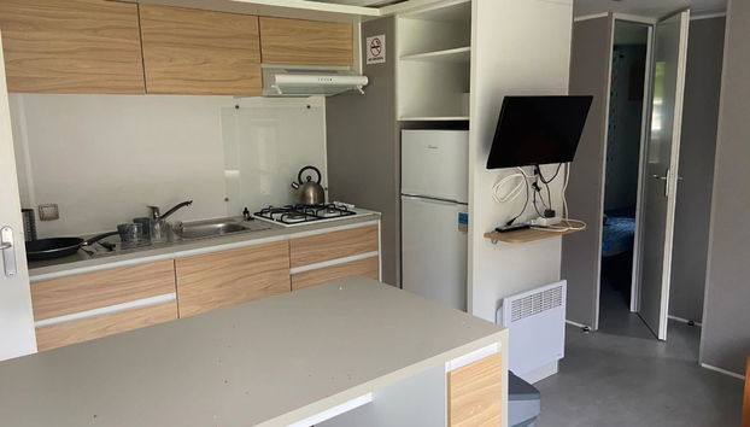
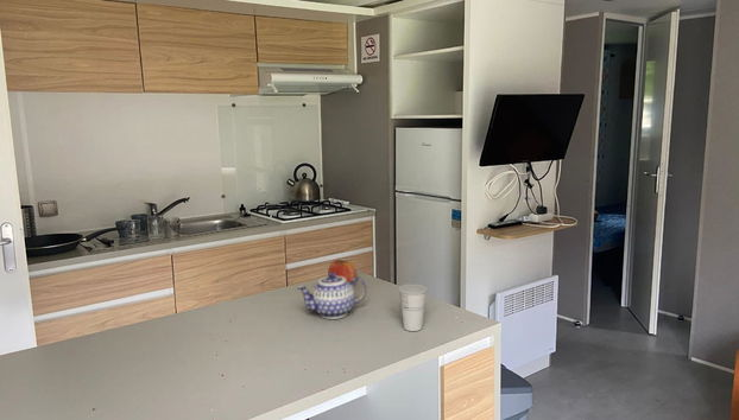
+ fruit (342, 272)
+ teapot (333, 293)
+ cup (412, 307)
